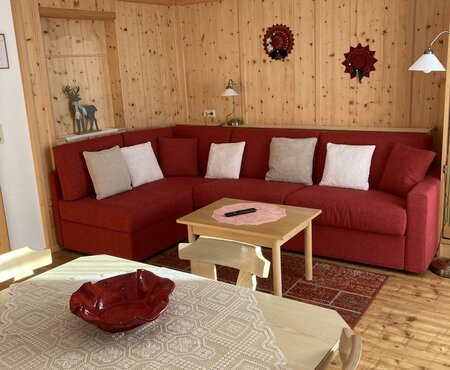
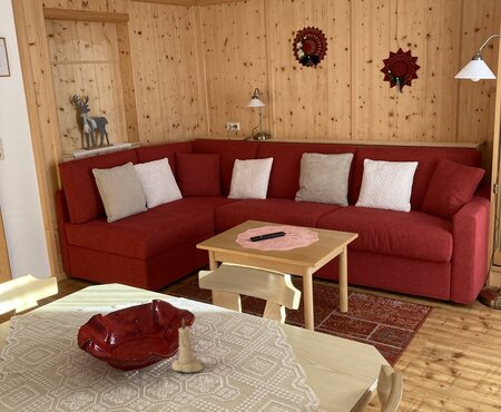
+ candle (186, 342)
